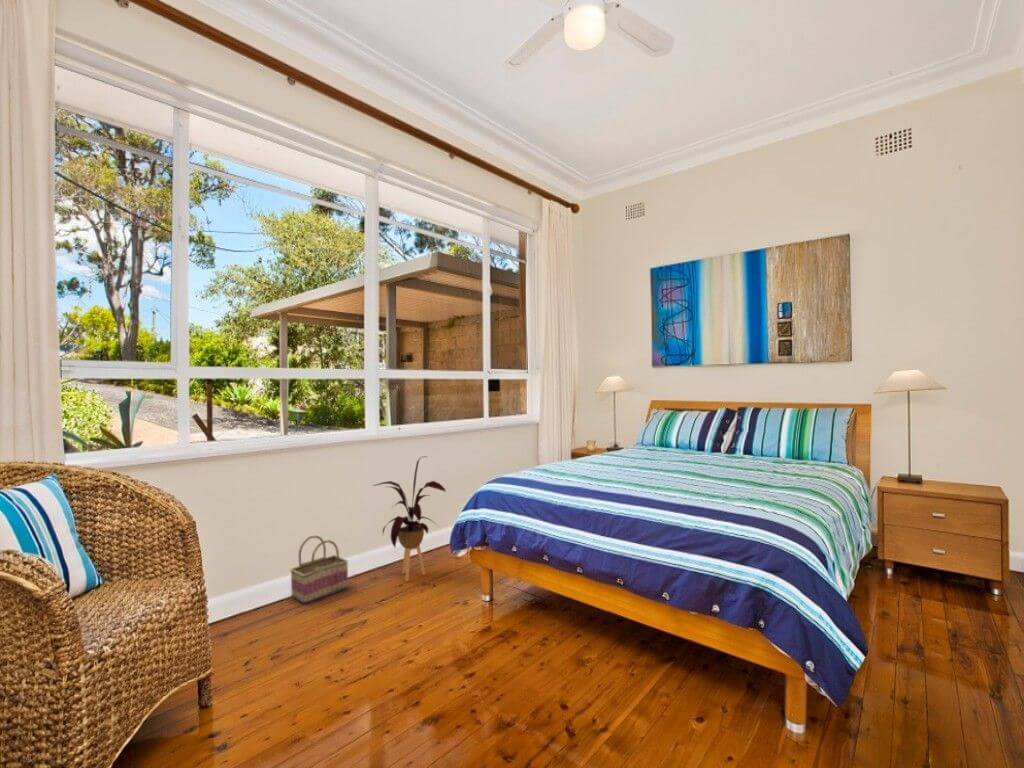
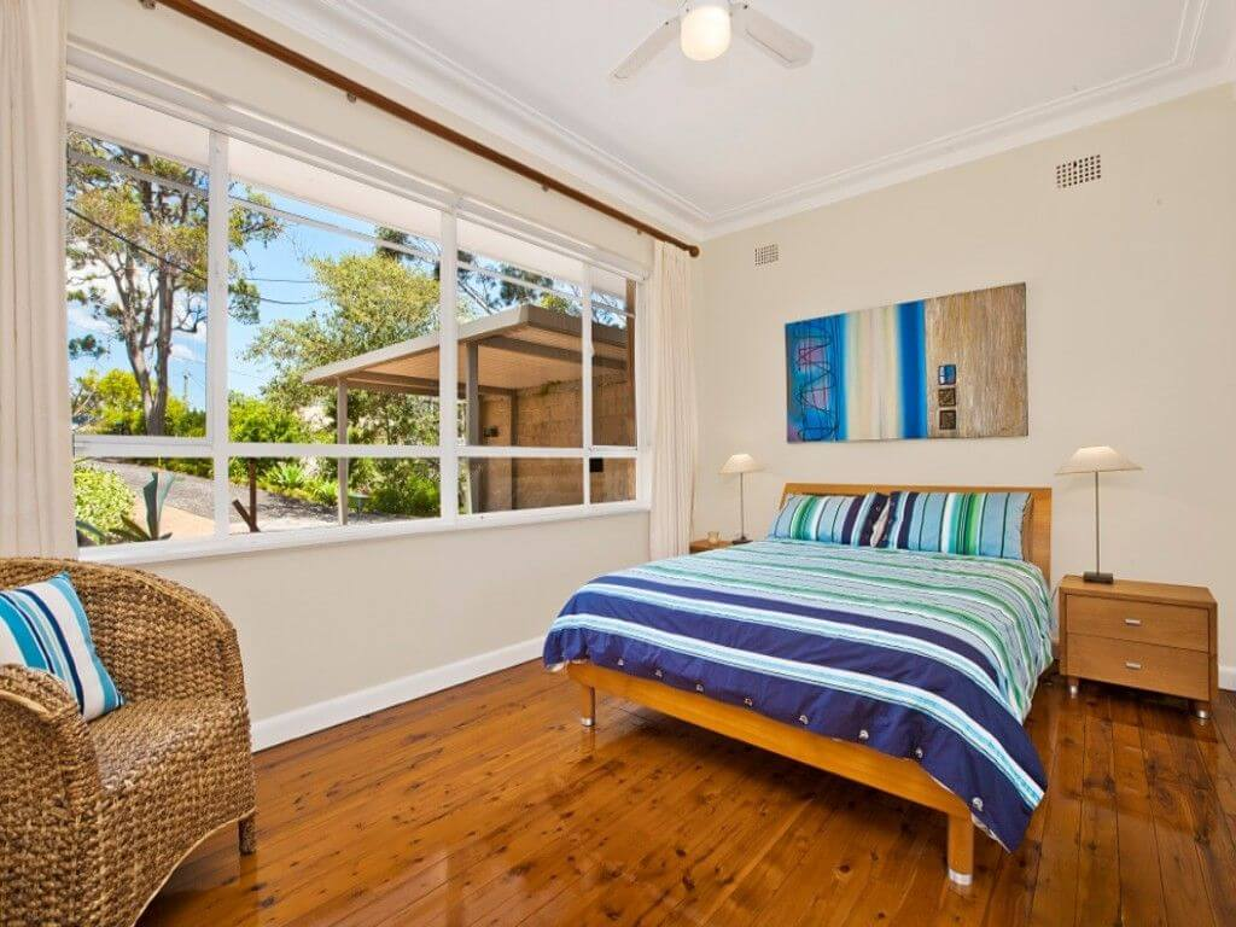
- basket (319, 565)
- house plant (407, 518)
